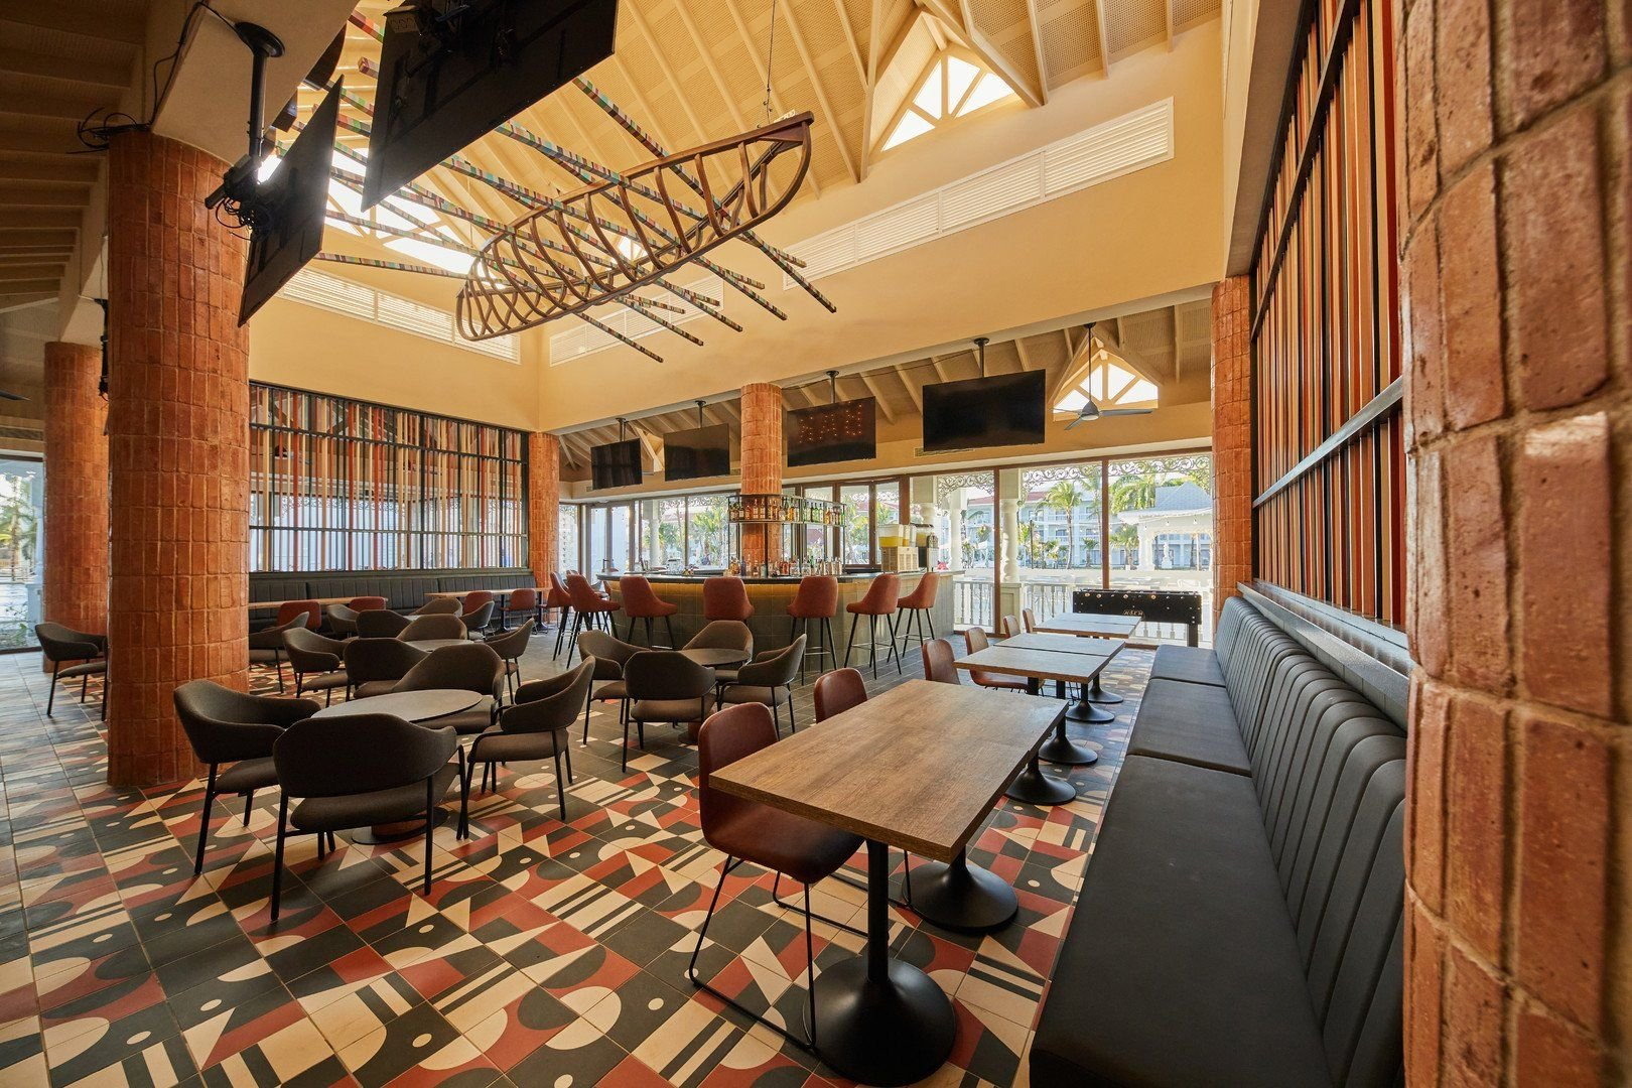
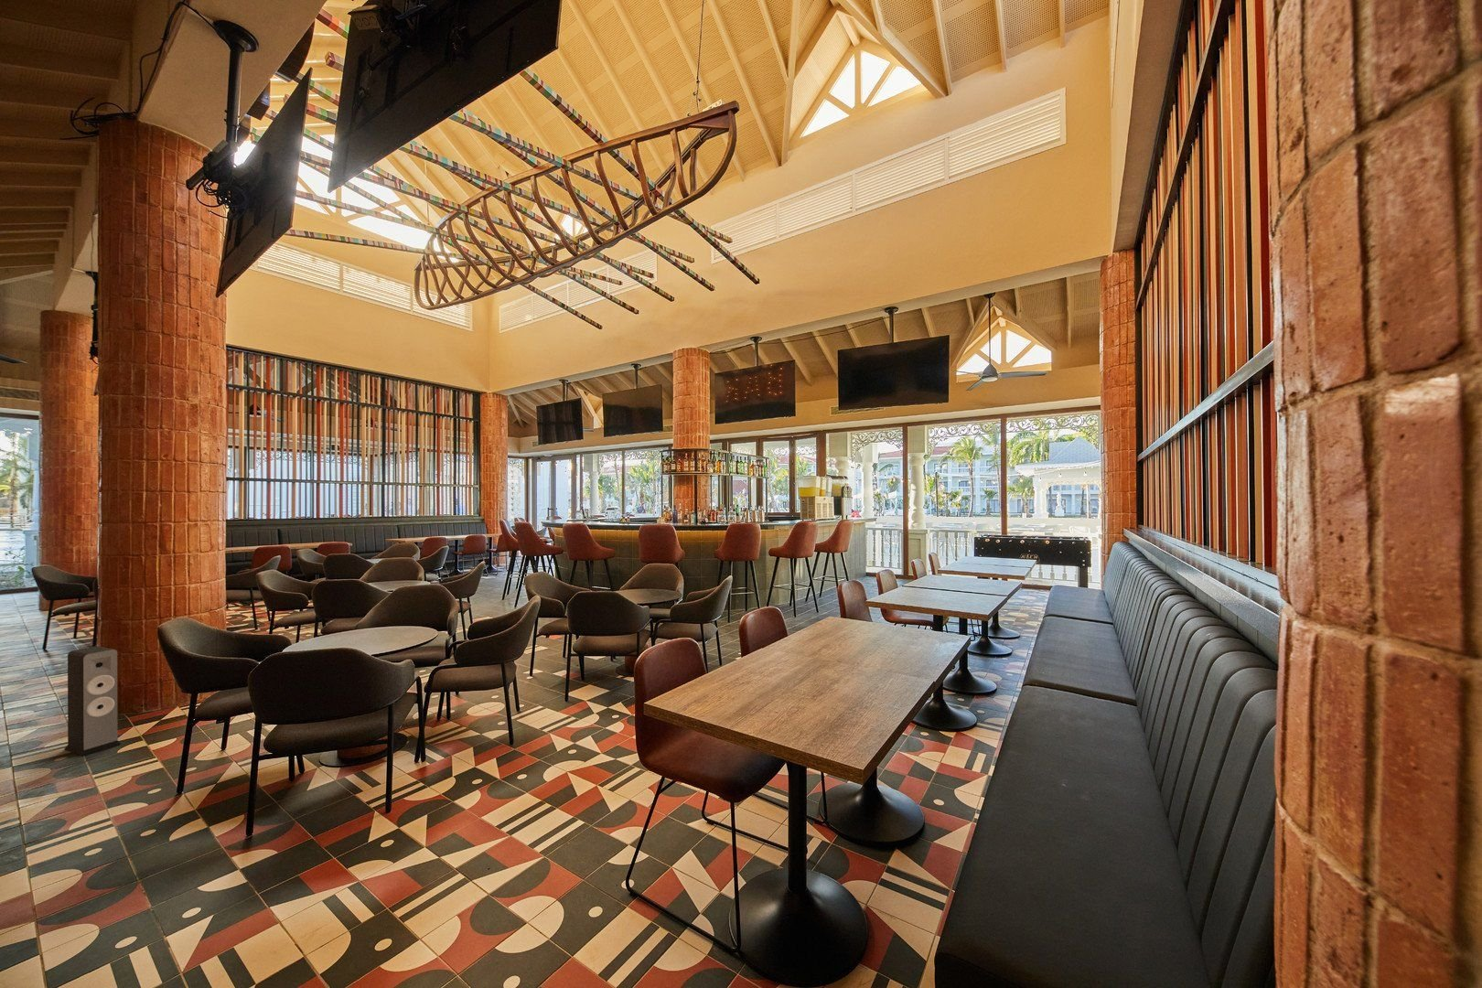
+ speaker (93, 698)
